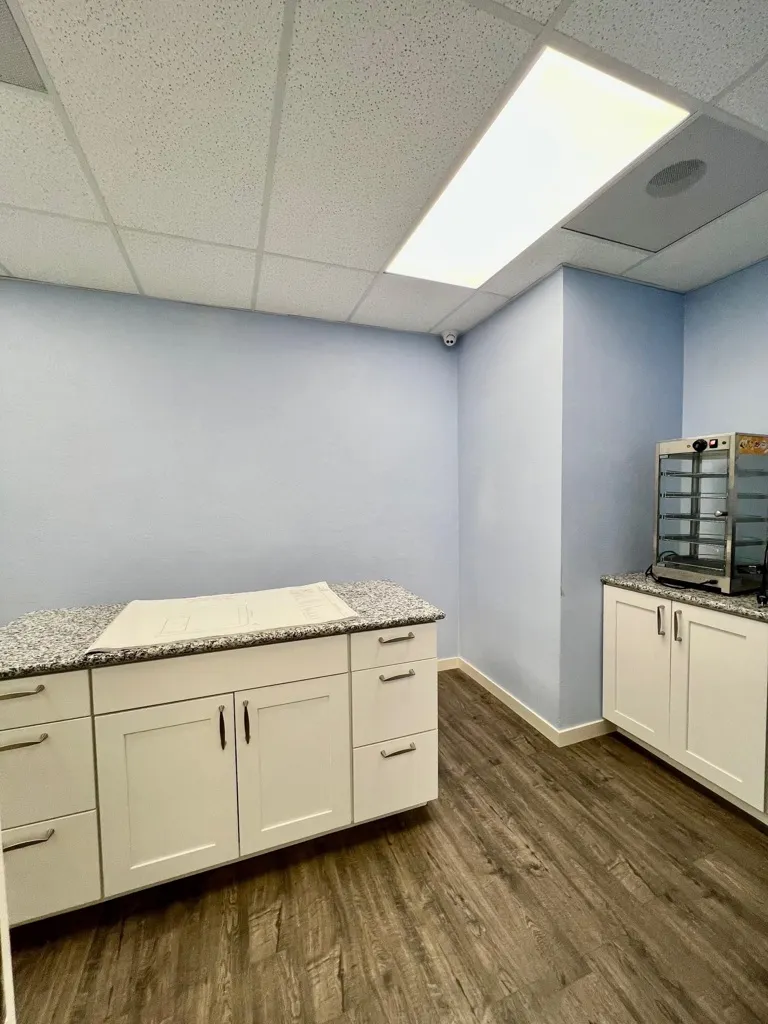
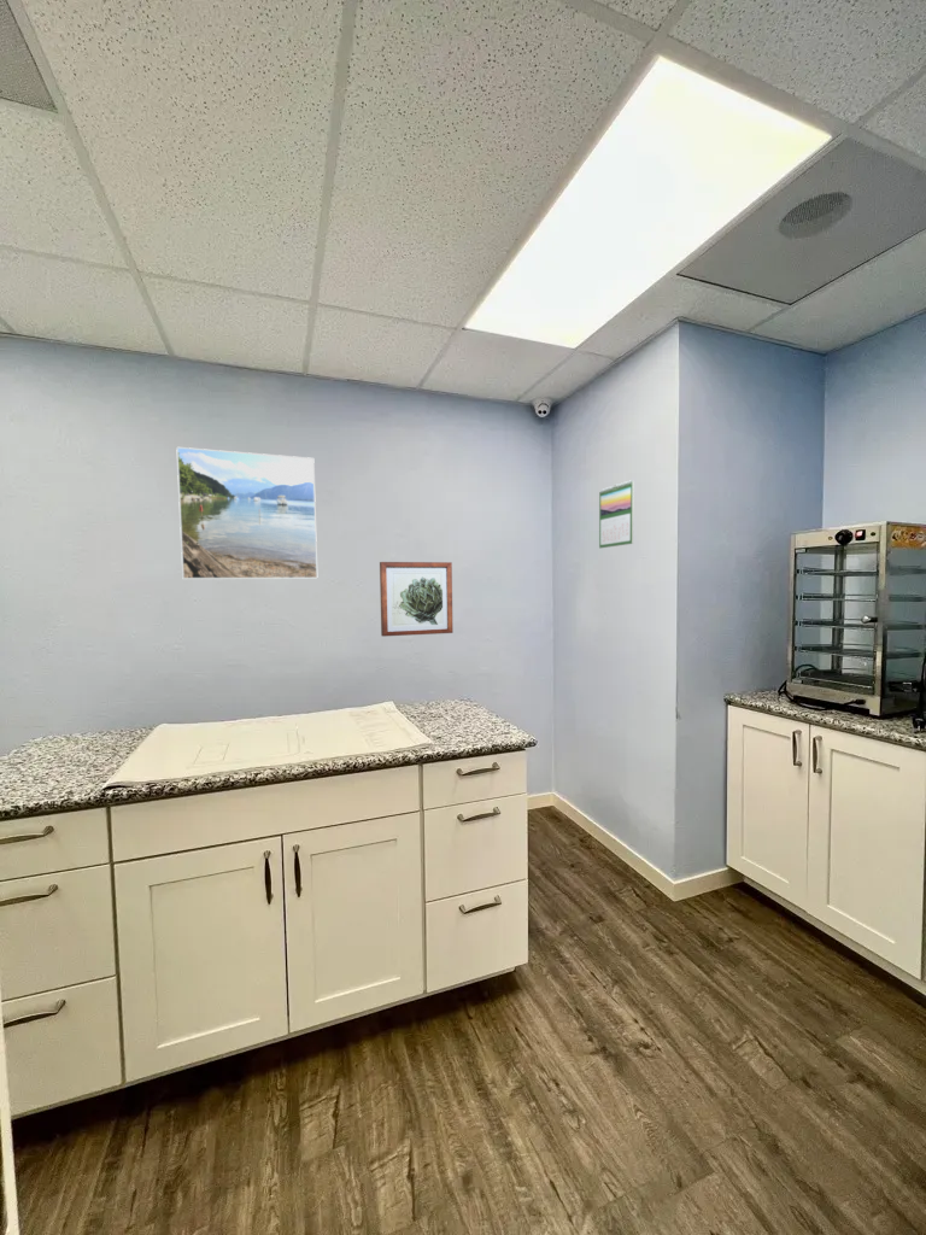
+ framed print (251, 516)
+ calendar (615, 515)
+ wall art (416, 598)
